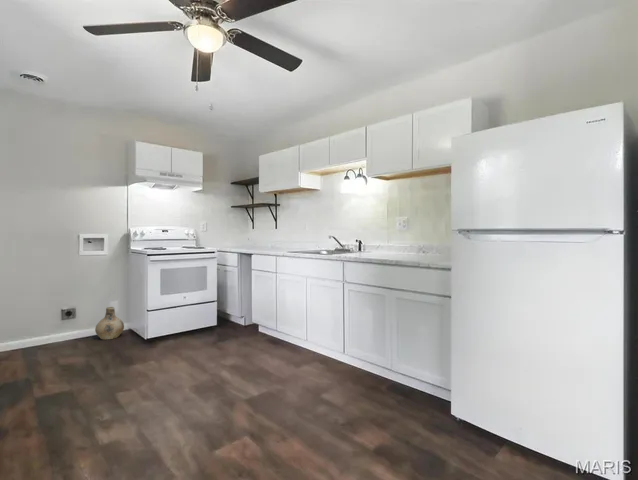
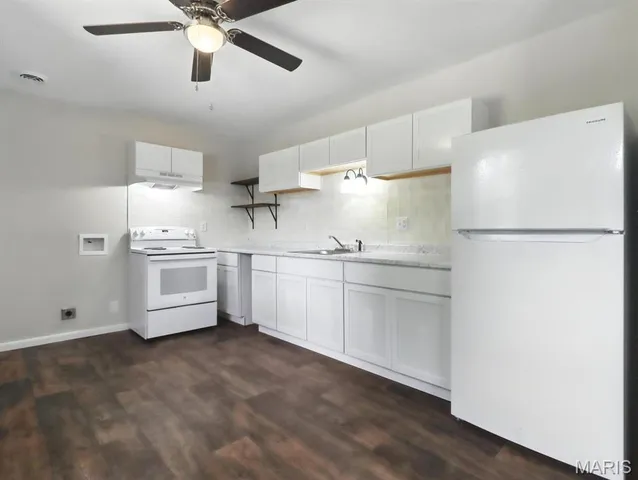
- ceramic jug (109, 322)
